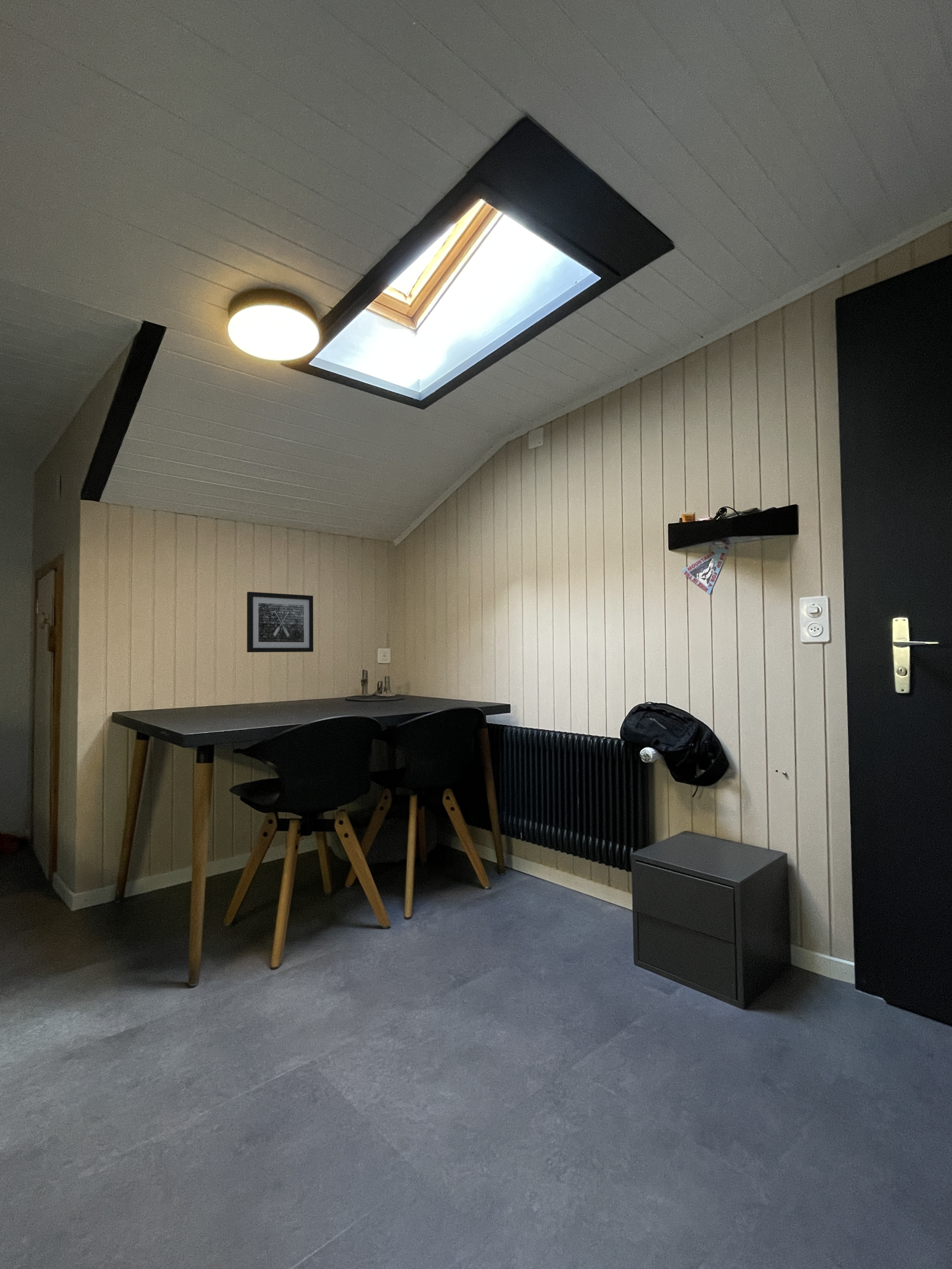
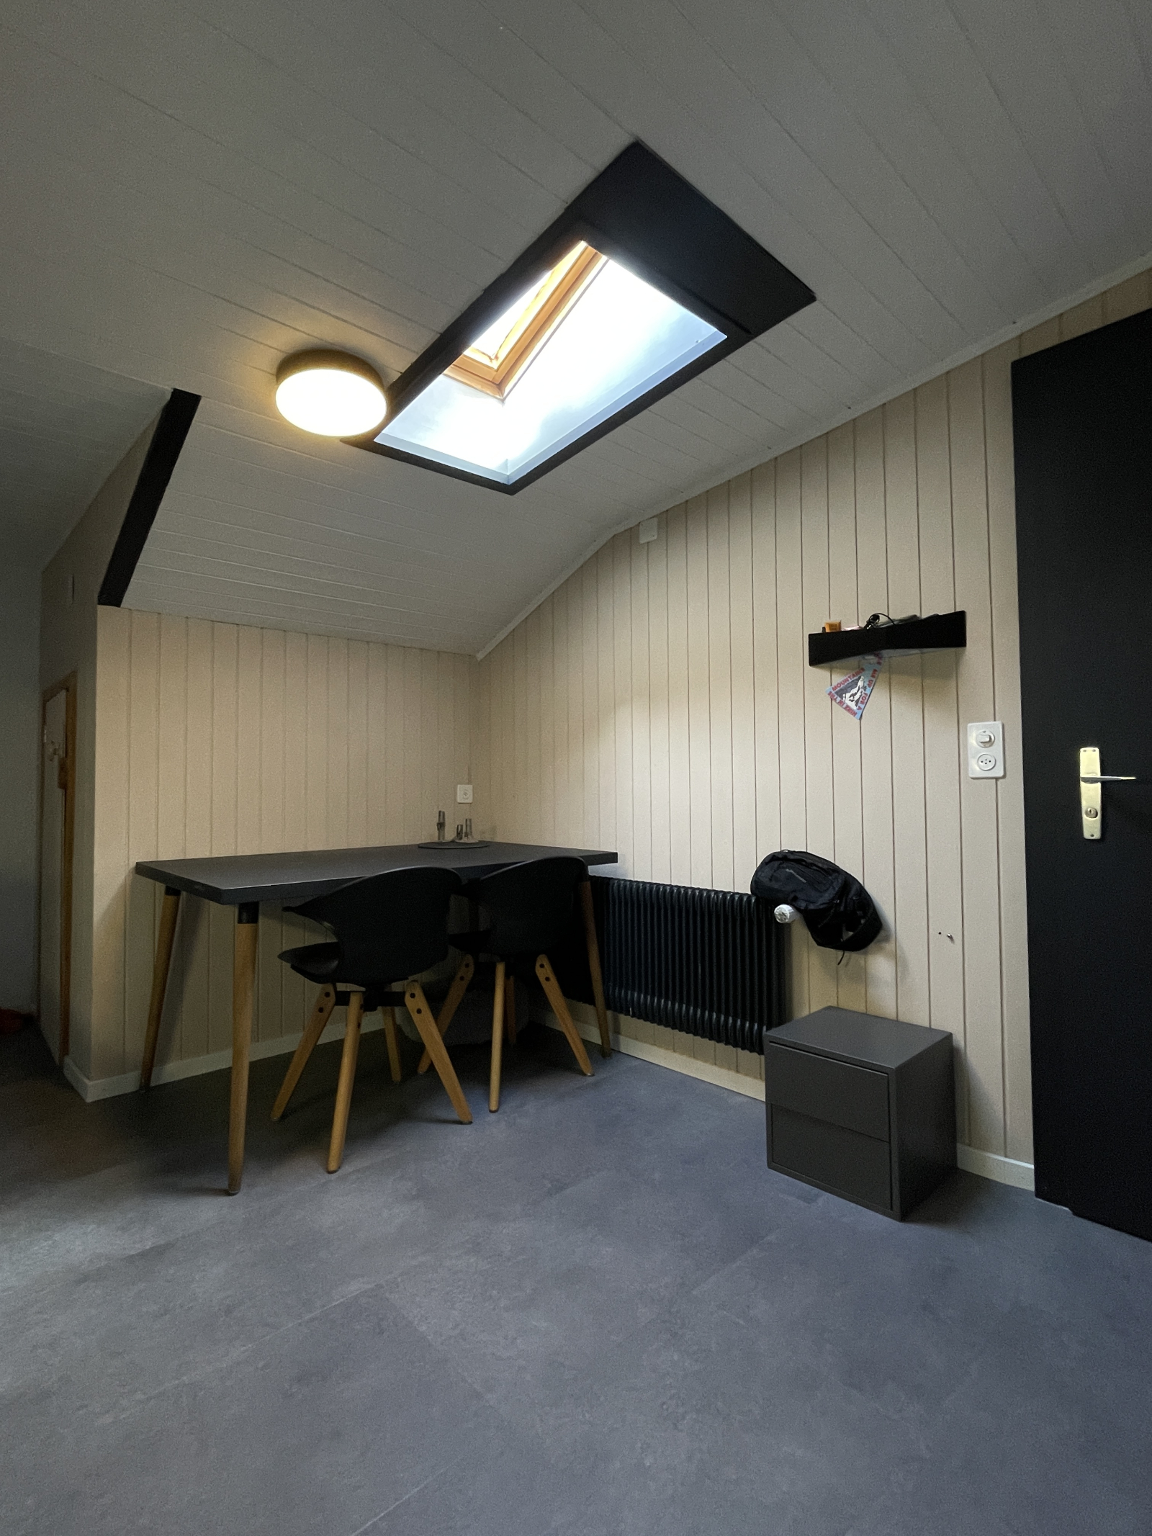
- wall art (281, 623)
